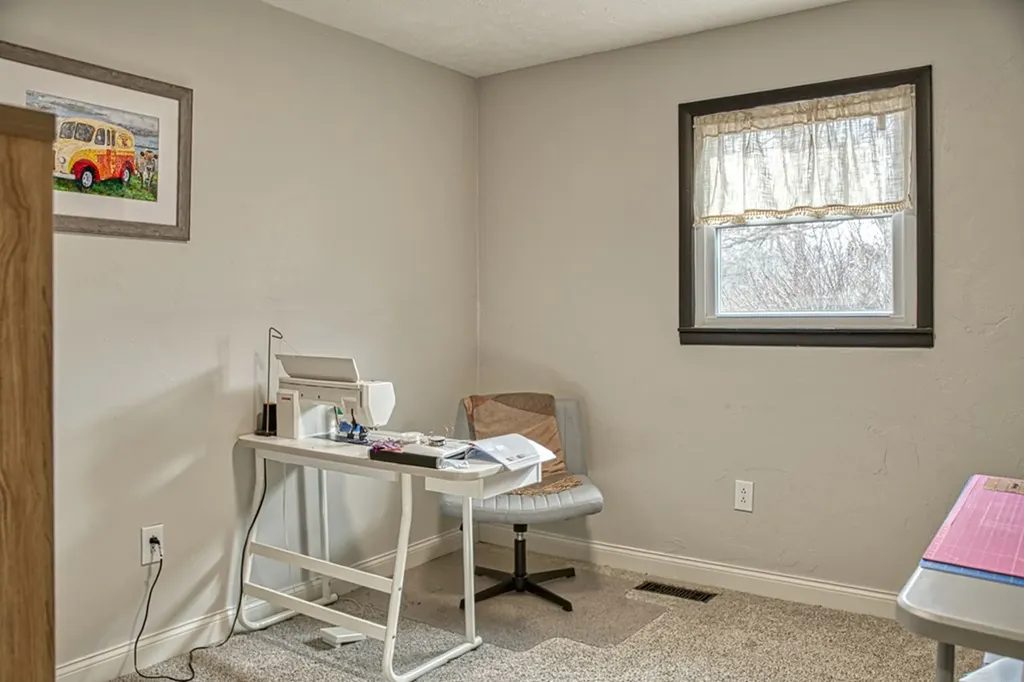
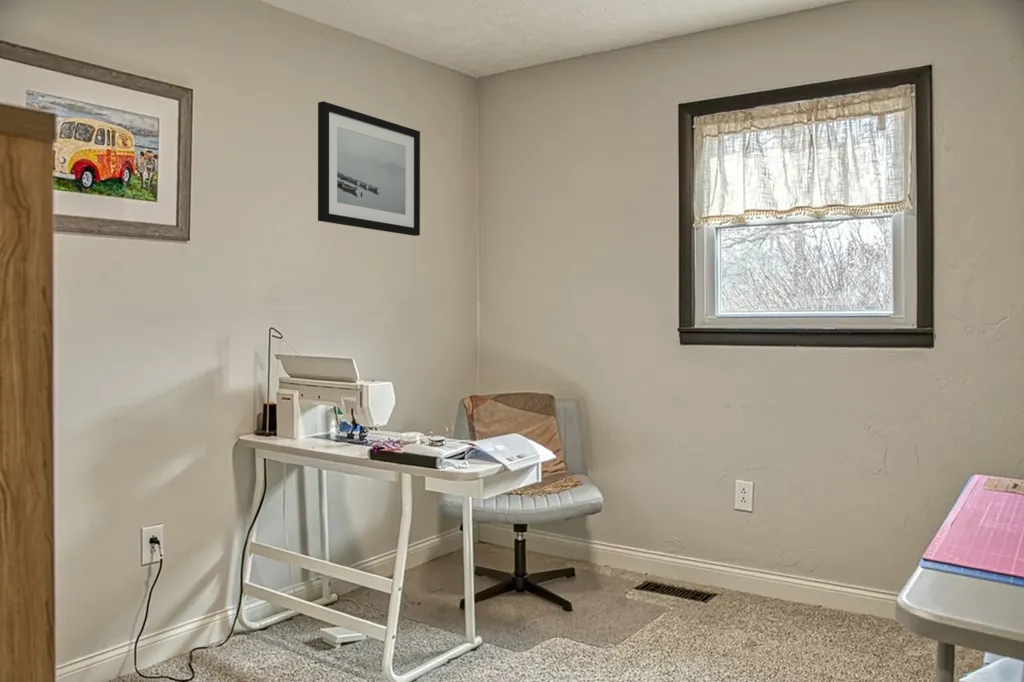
+ wall art (372, 173)
